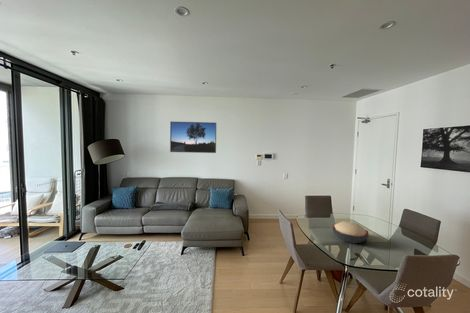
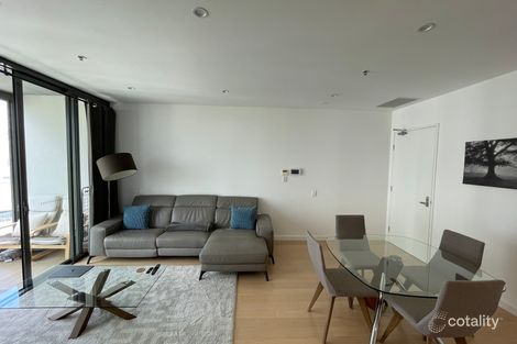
- decorative bowl (349, 230)
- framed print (193, 137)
